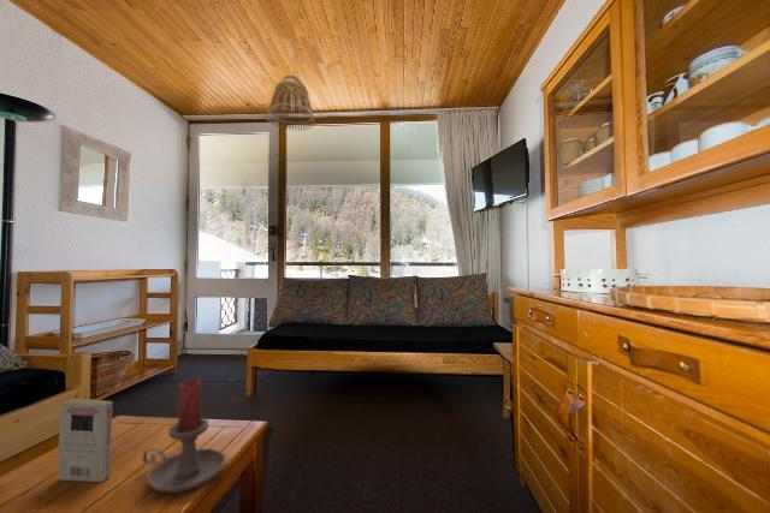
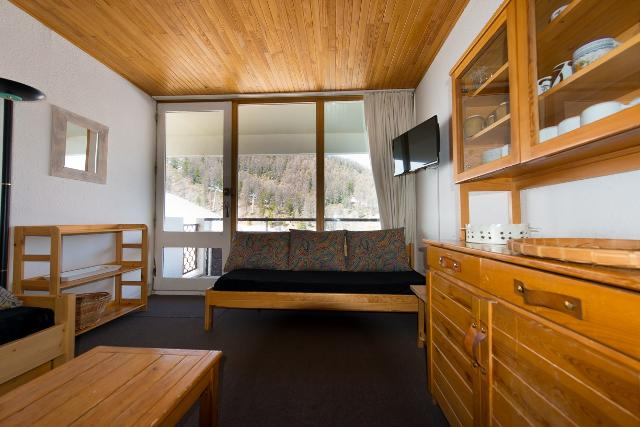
- candle holder (180, 425)
- book (85, 439)
- lamp shade (290, 100)
